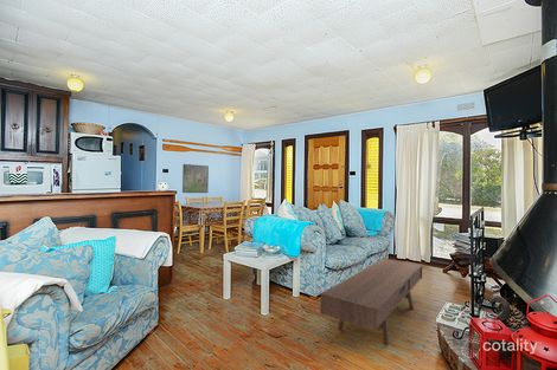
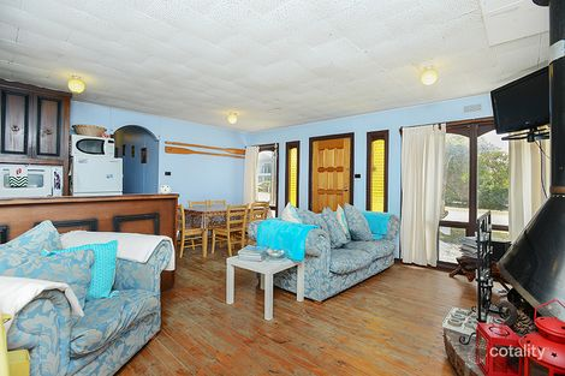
- coffee table (379, 297)
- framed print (196, 178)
